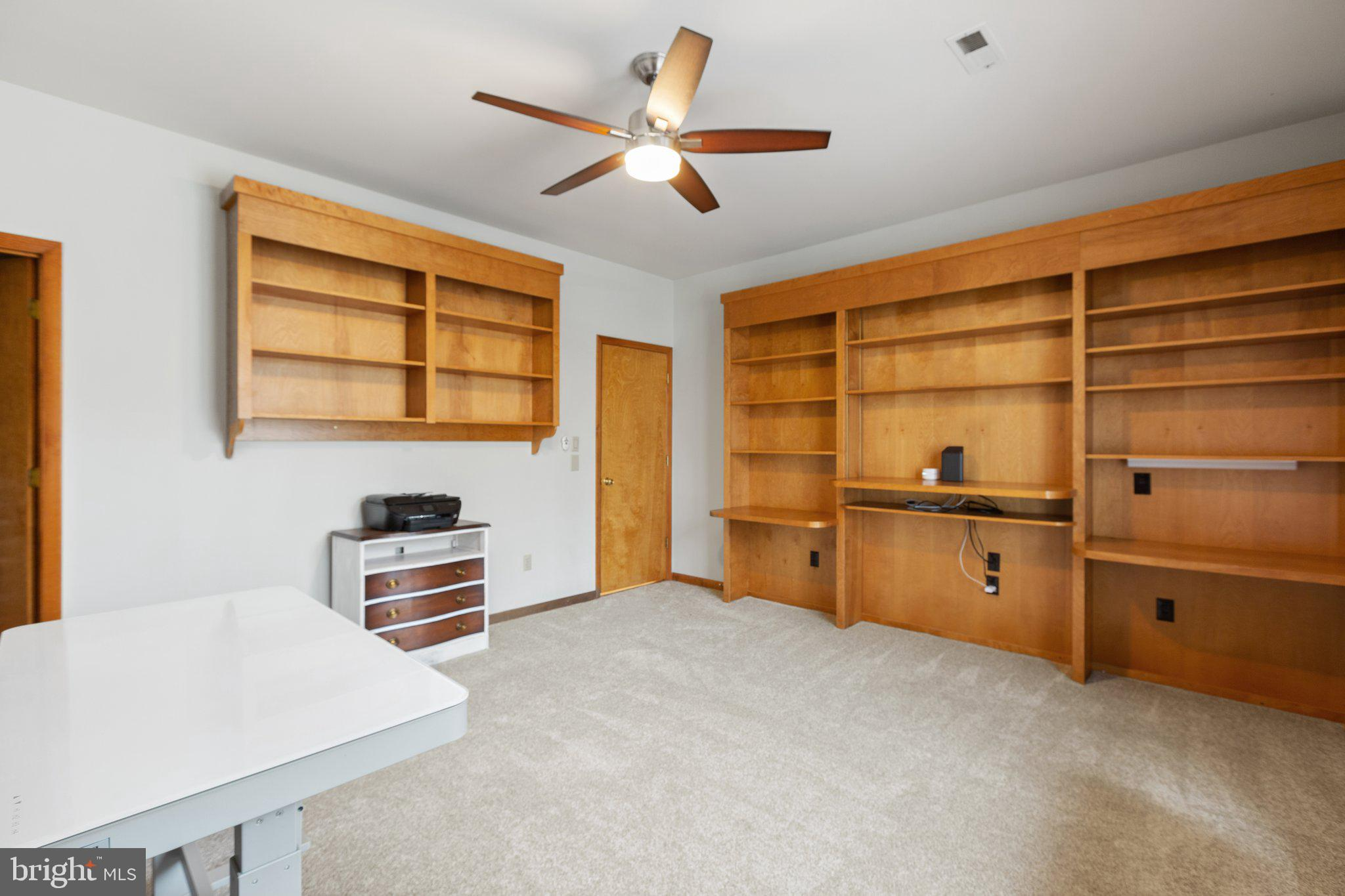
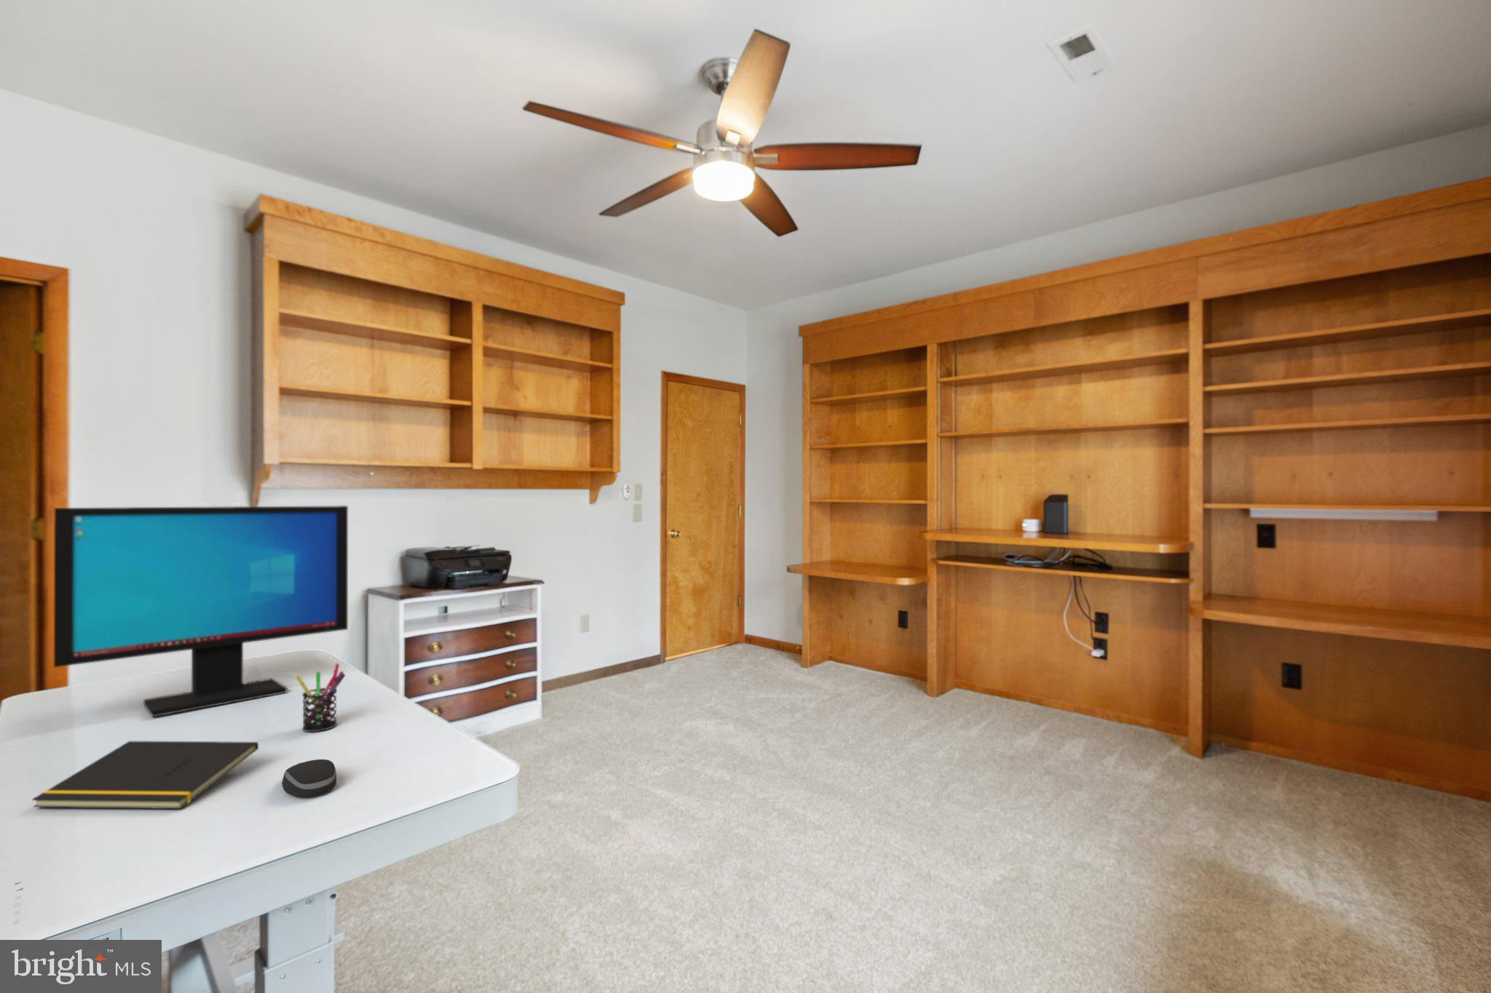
+ notepad (153, 771)
+ computer monitor (215, 603)
+ computer mouse (308, 772)
+ pen holder (321, 695)
